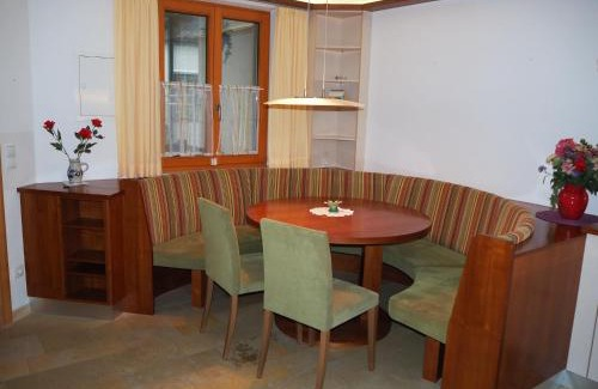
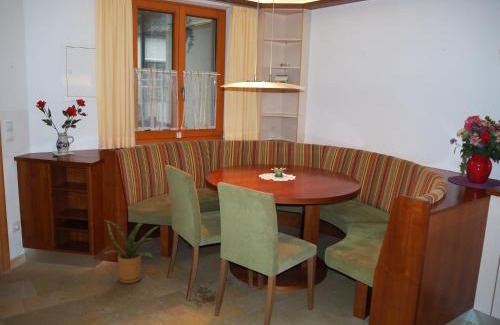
+ house plant (132, 247)
